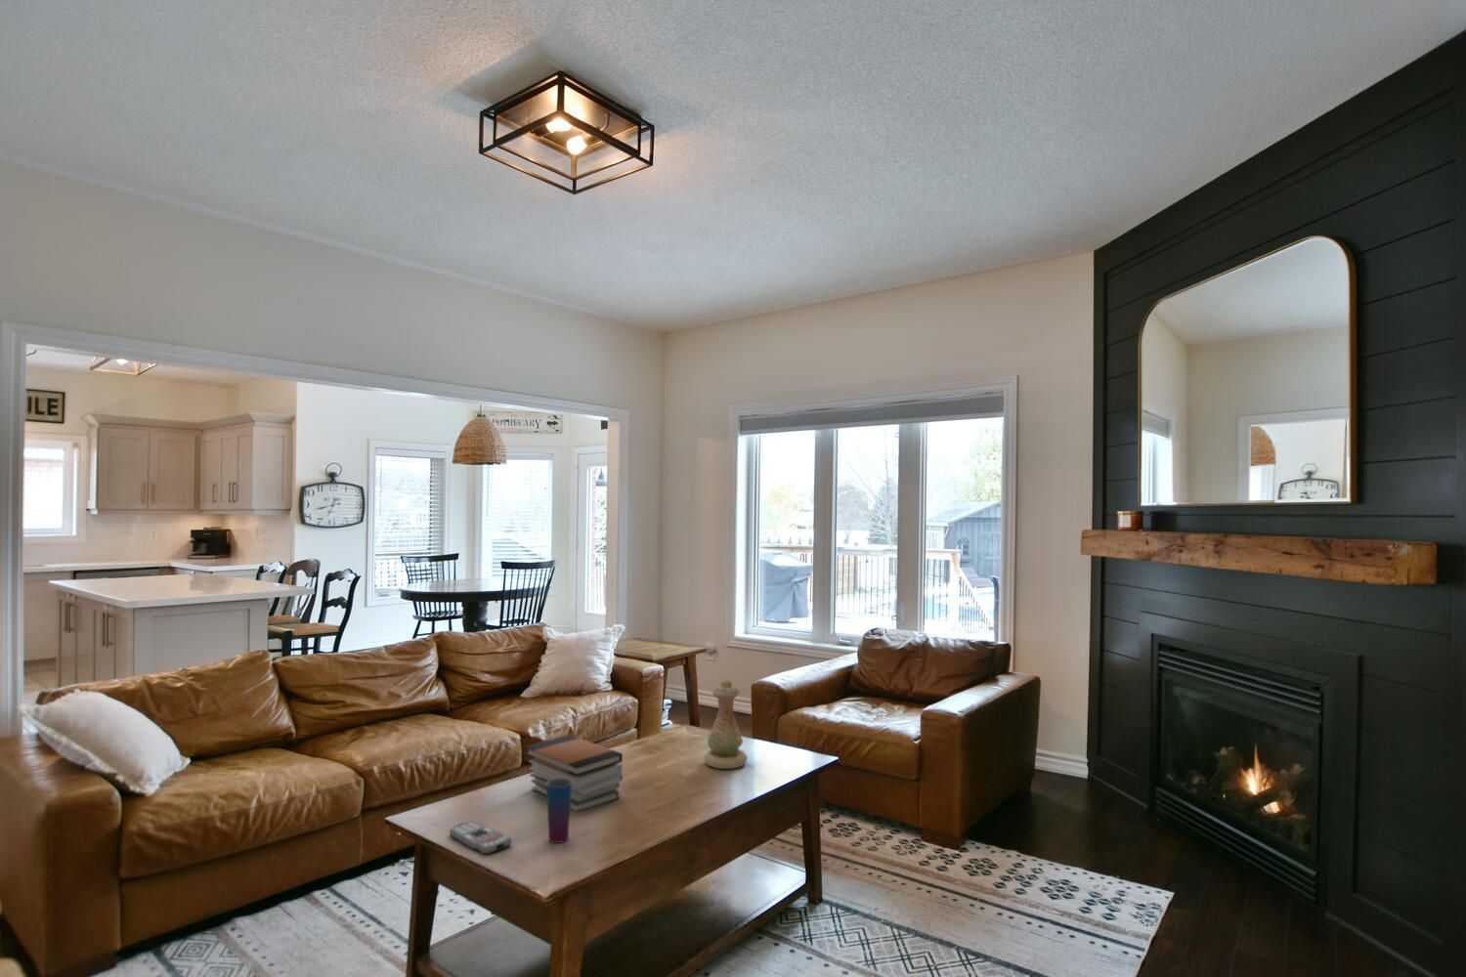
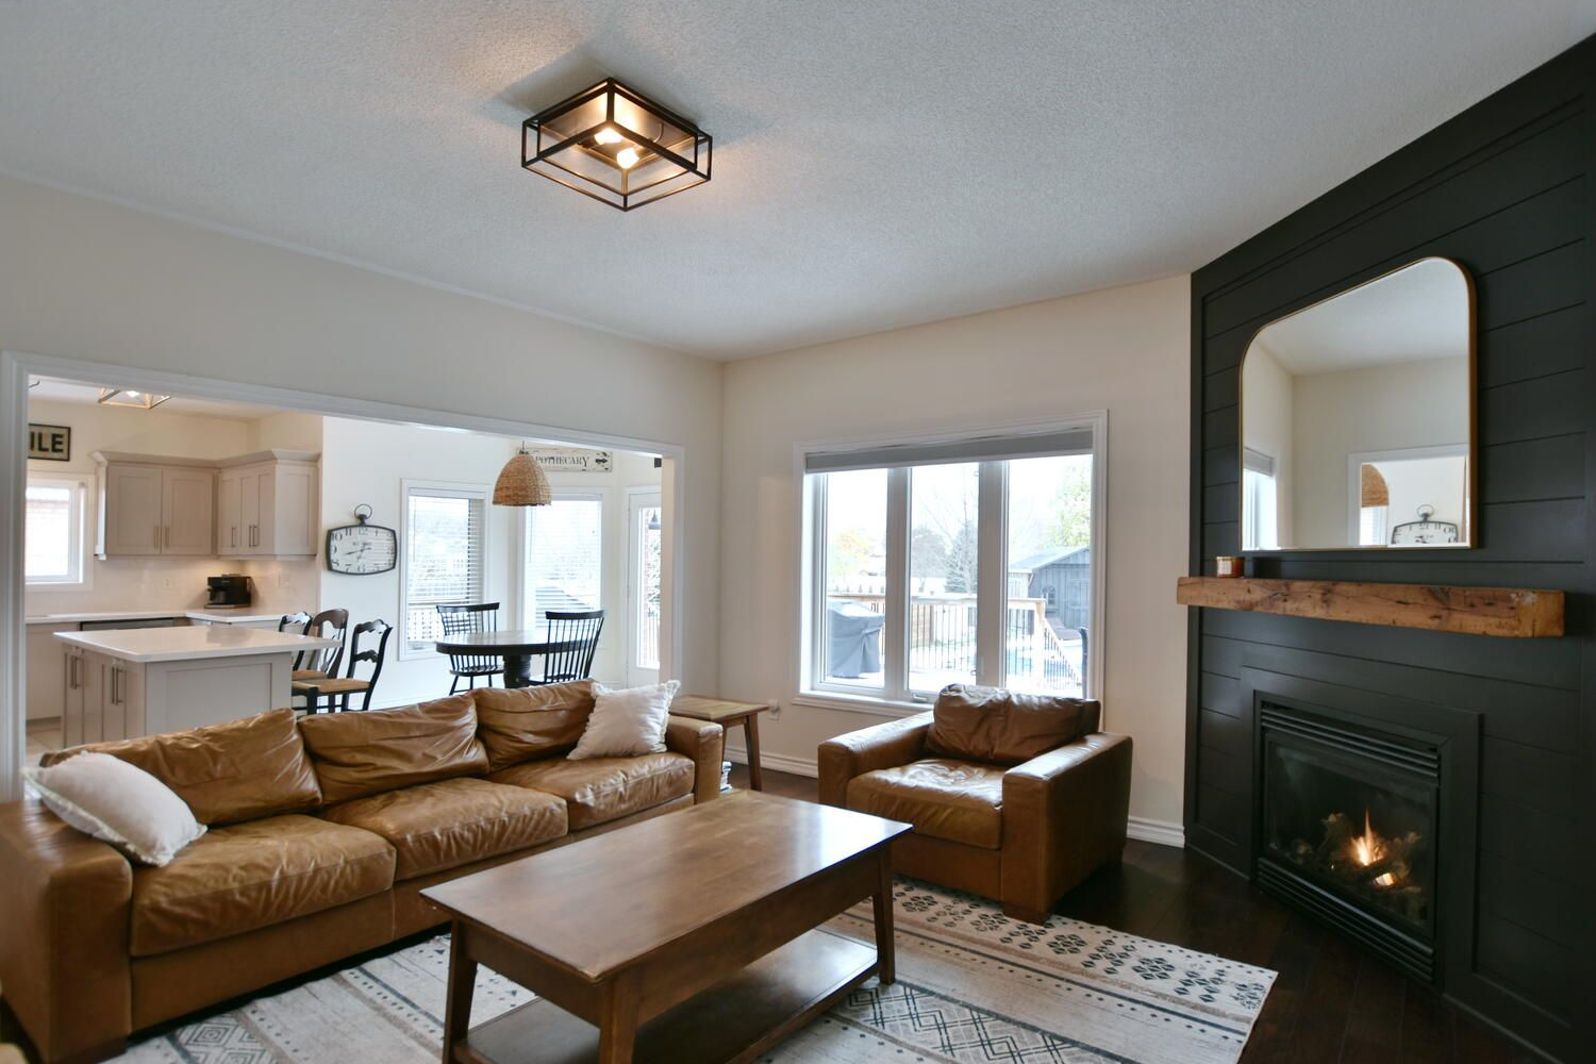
- vase (725, 720)
- remote control (478, 836)
- book stack (574, 772)
- cup (558, 810)
